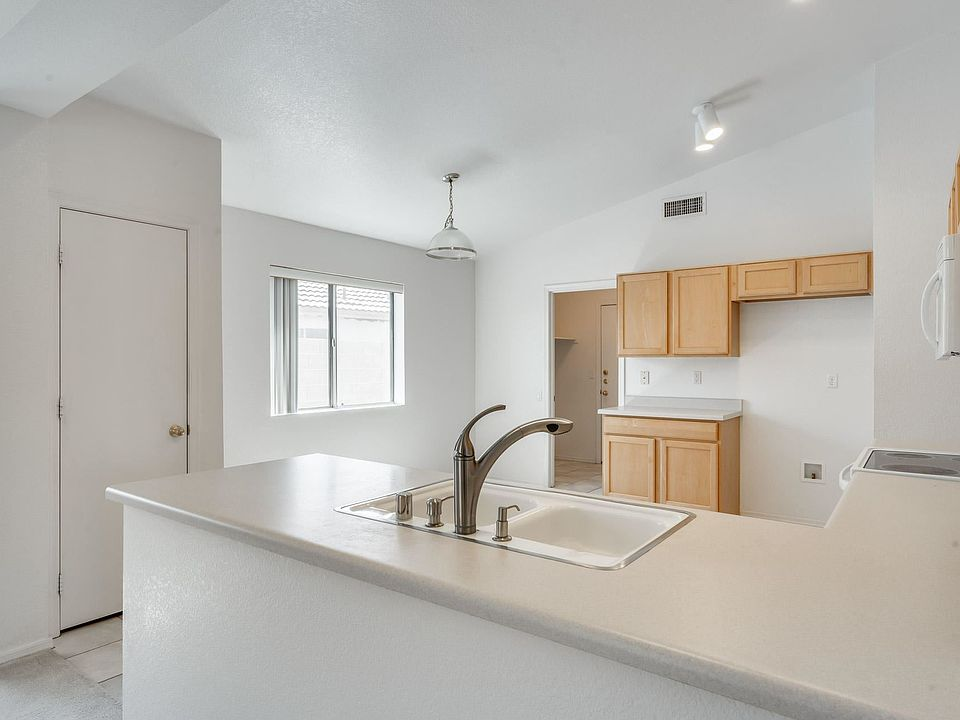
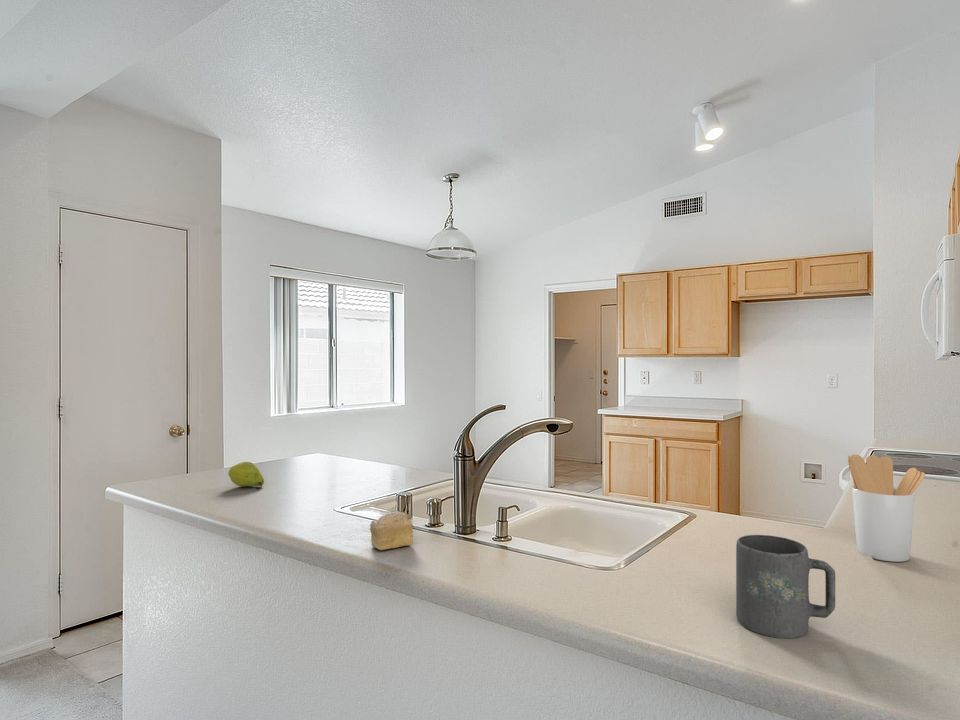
+ fruit (248, 474)
+ utensil holder (878, 503)
+ mug (784, 586)
+ cake slice (391, 528)
